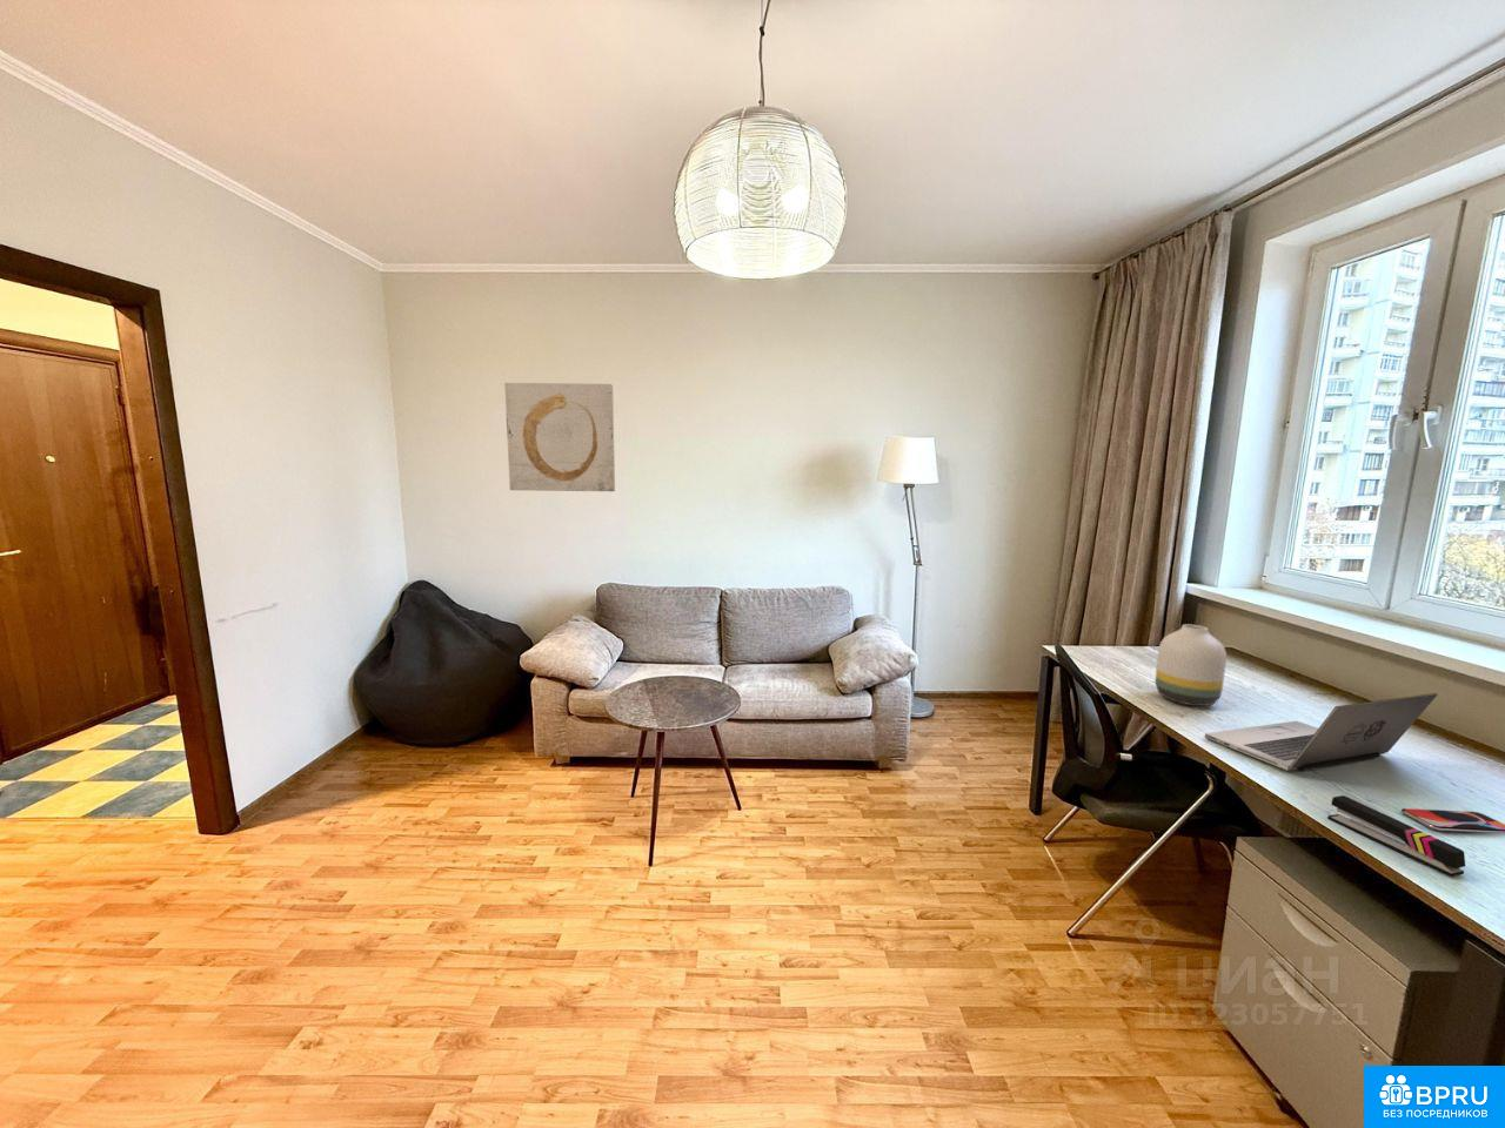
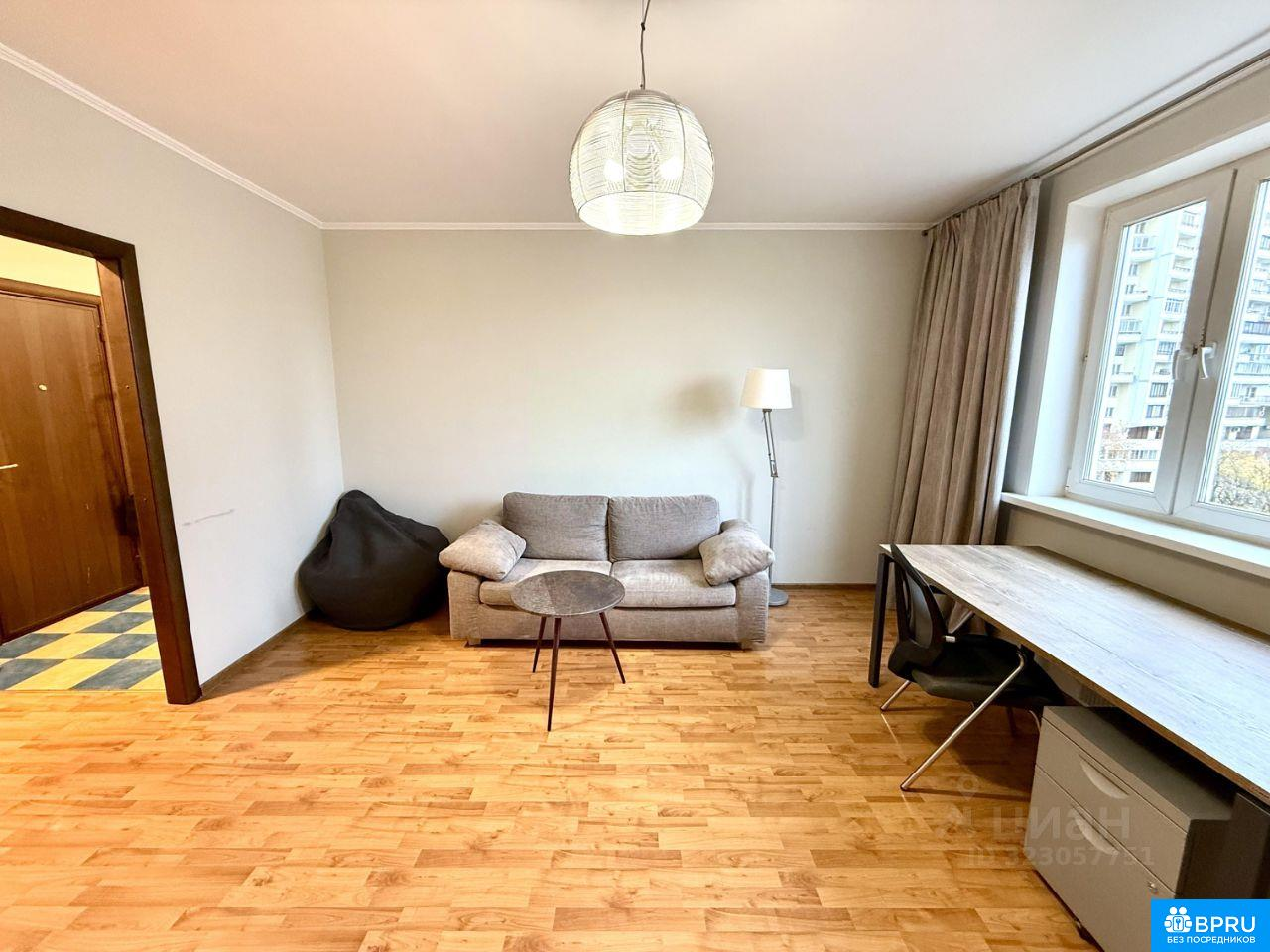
- vase (1190, 664)
- laptop (1309, 725)
- wall art (561, 437)
- smartphone (1456, 820)
- stapler (1392, 832)
